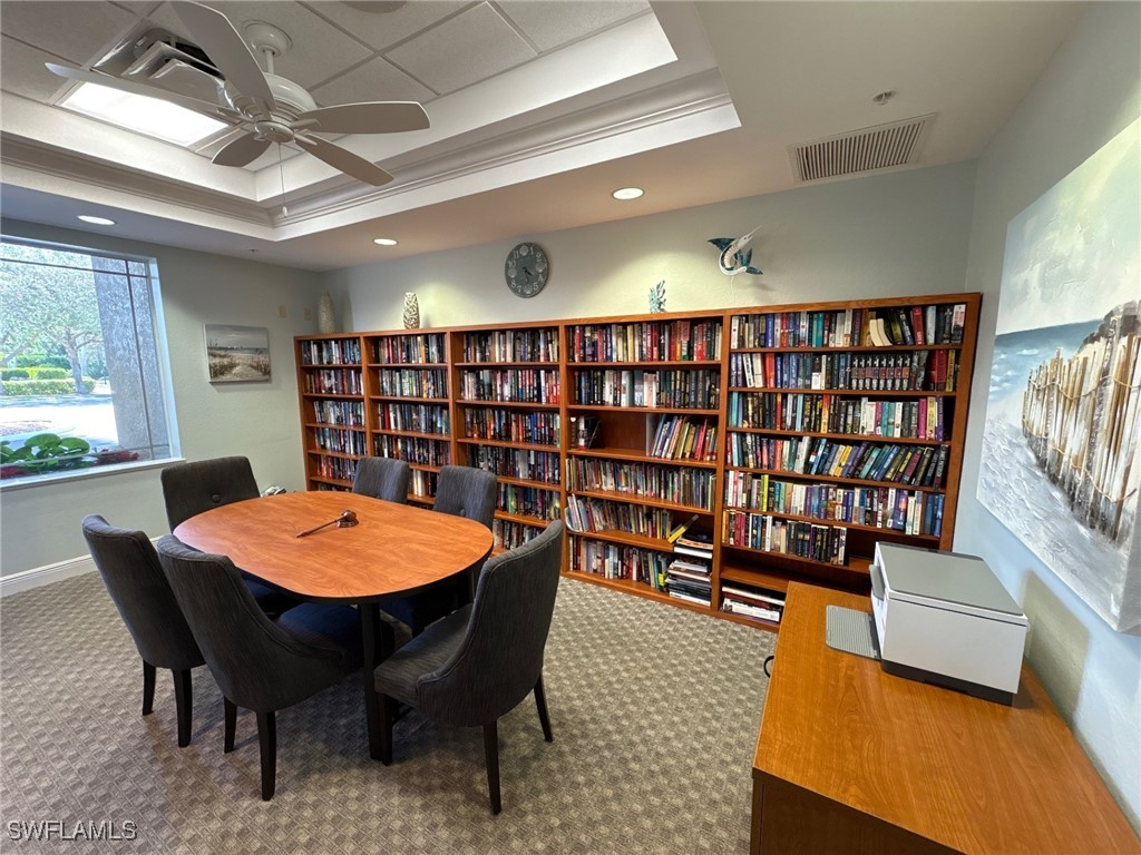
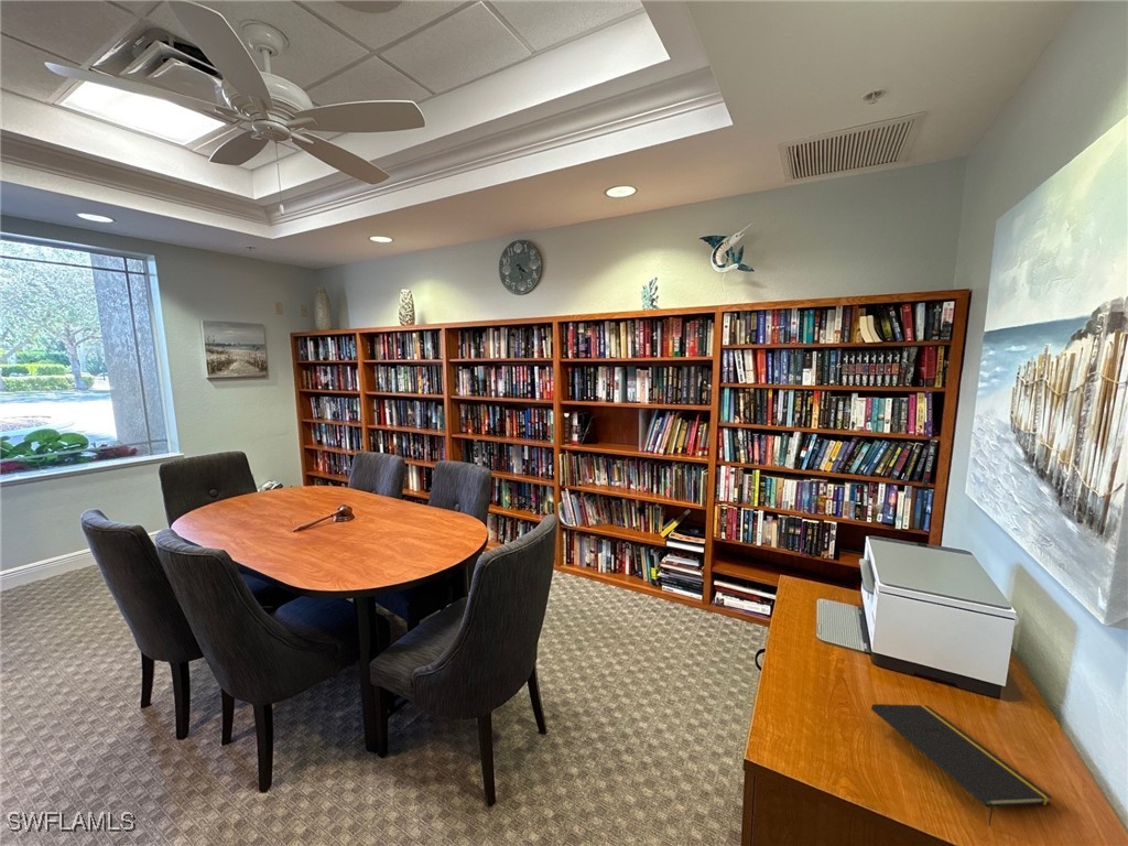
+ notepad (952, 748)
